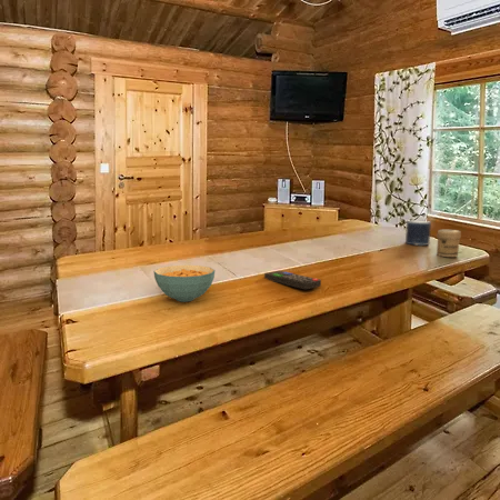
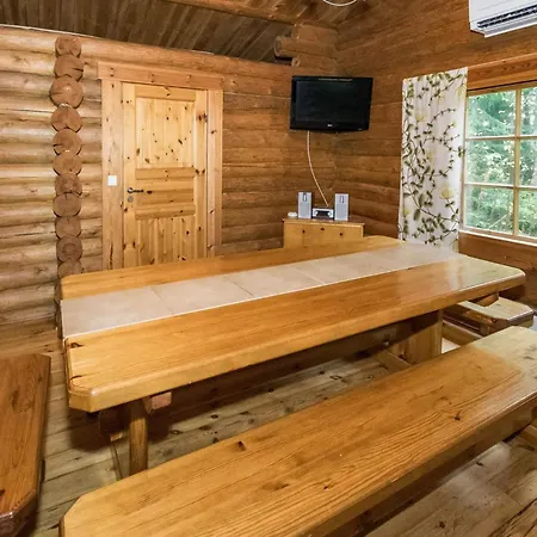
- candle (418, 232)
- remote control (291, 279)
- cereal bowl (184, 284)
- jar (448, 242)
